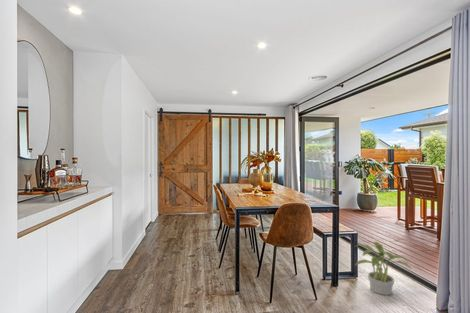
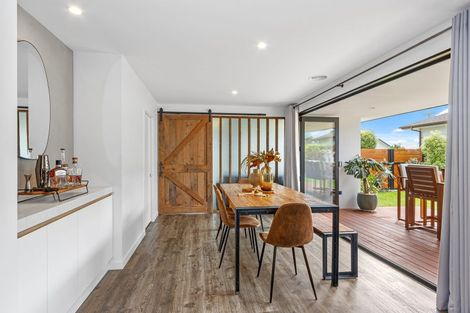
- potted plant (381, 269)
